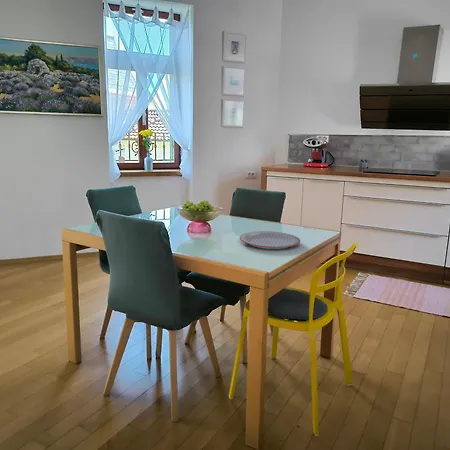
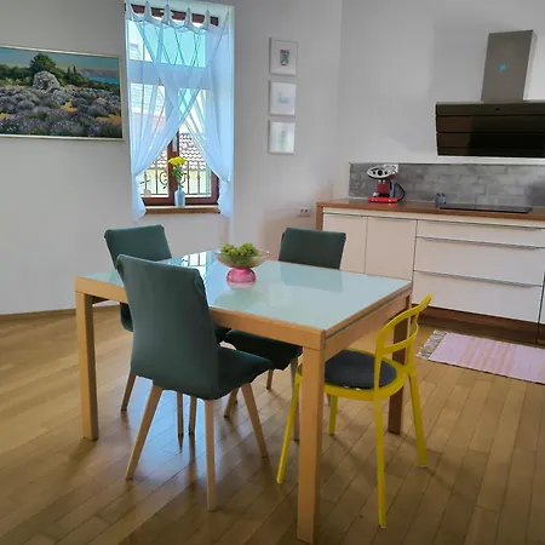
- plate (269, 240)
